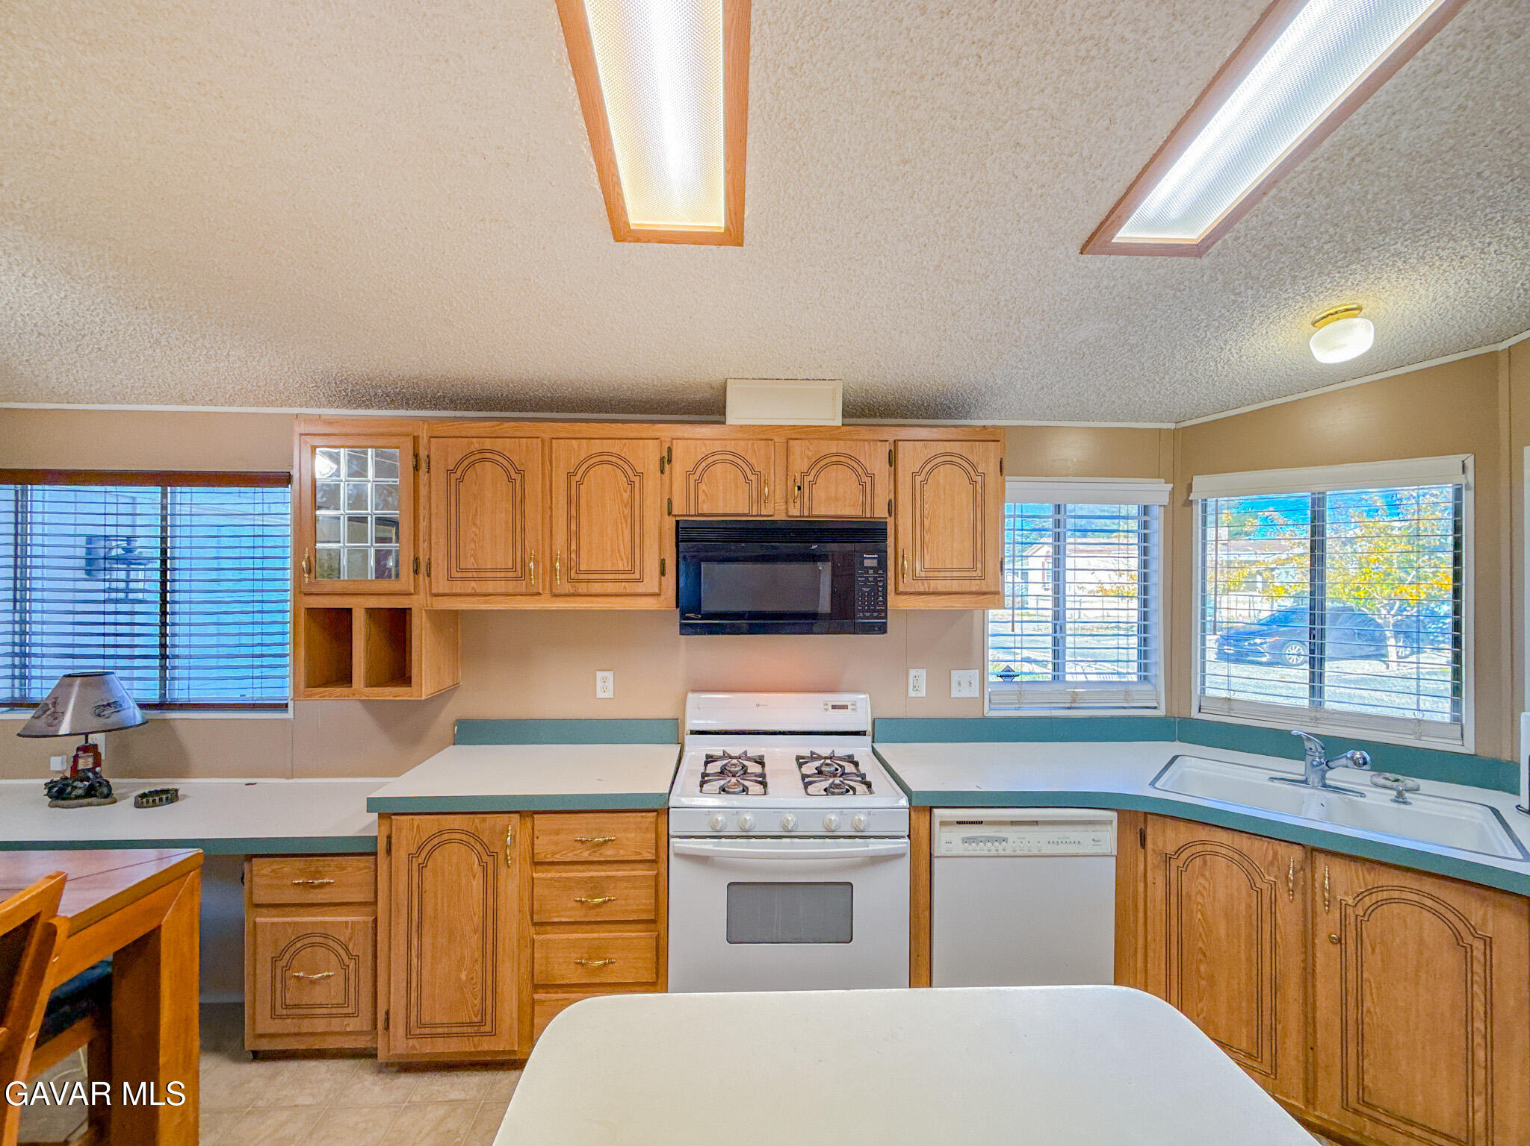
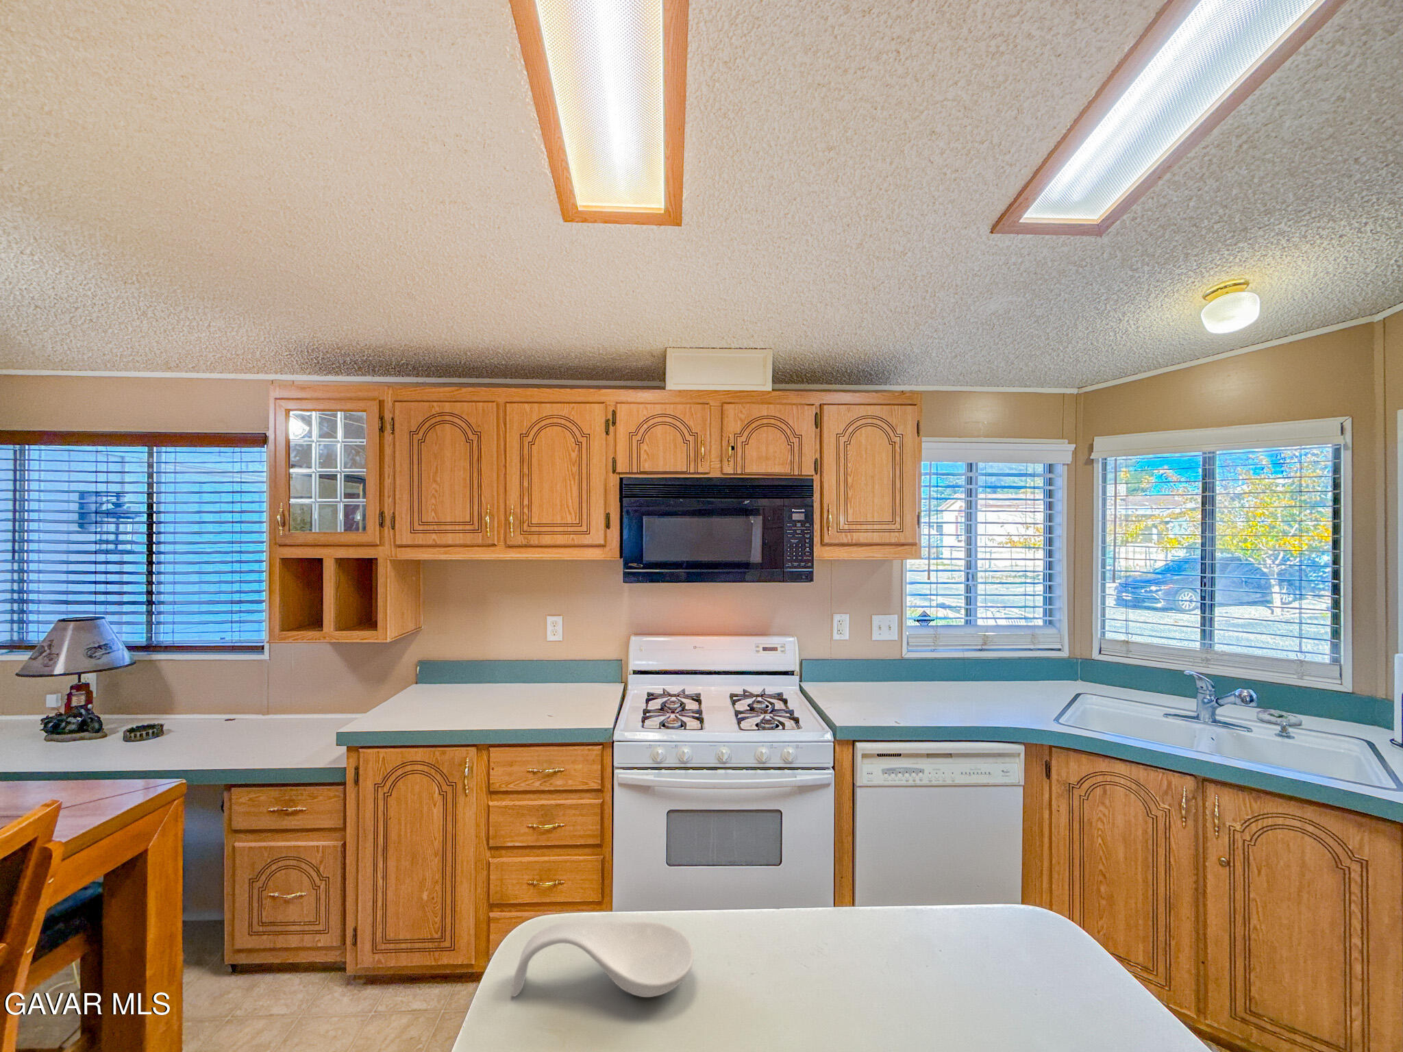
+ spoon rest (605, 955)
